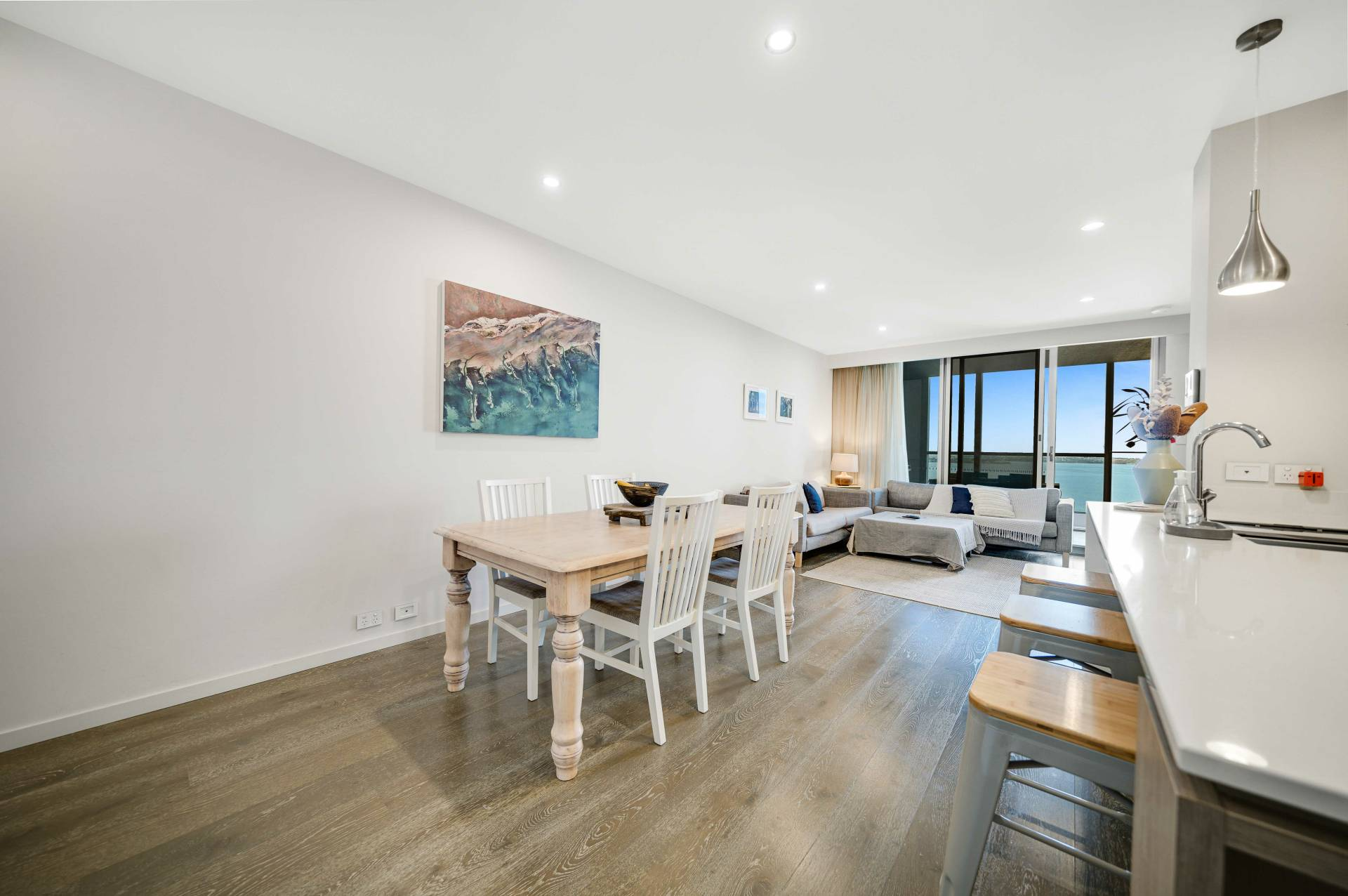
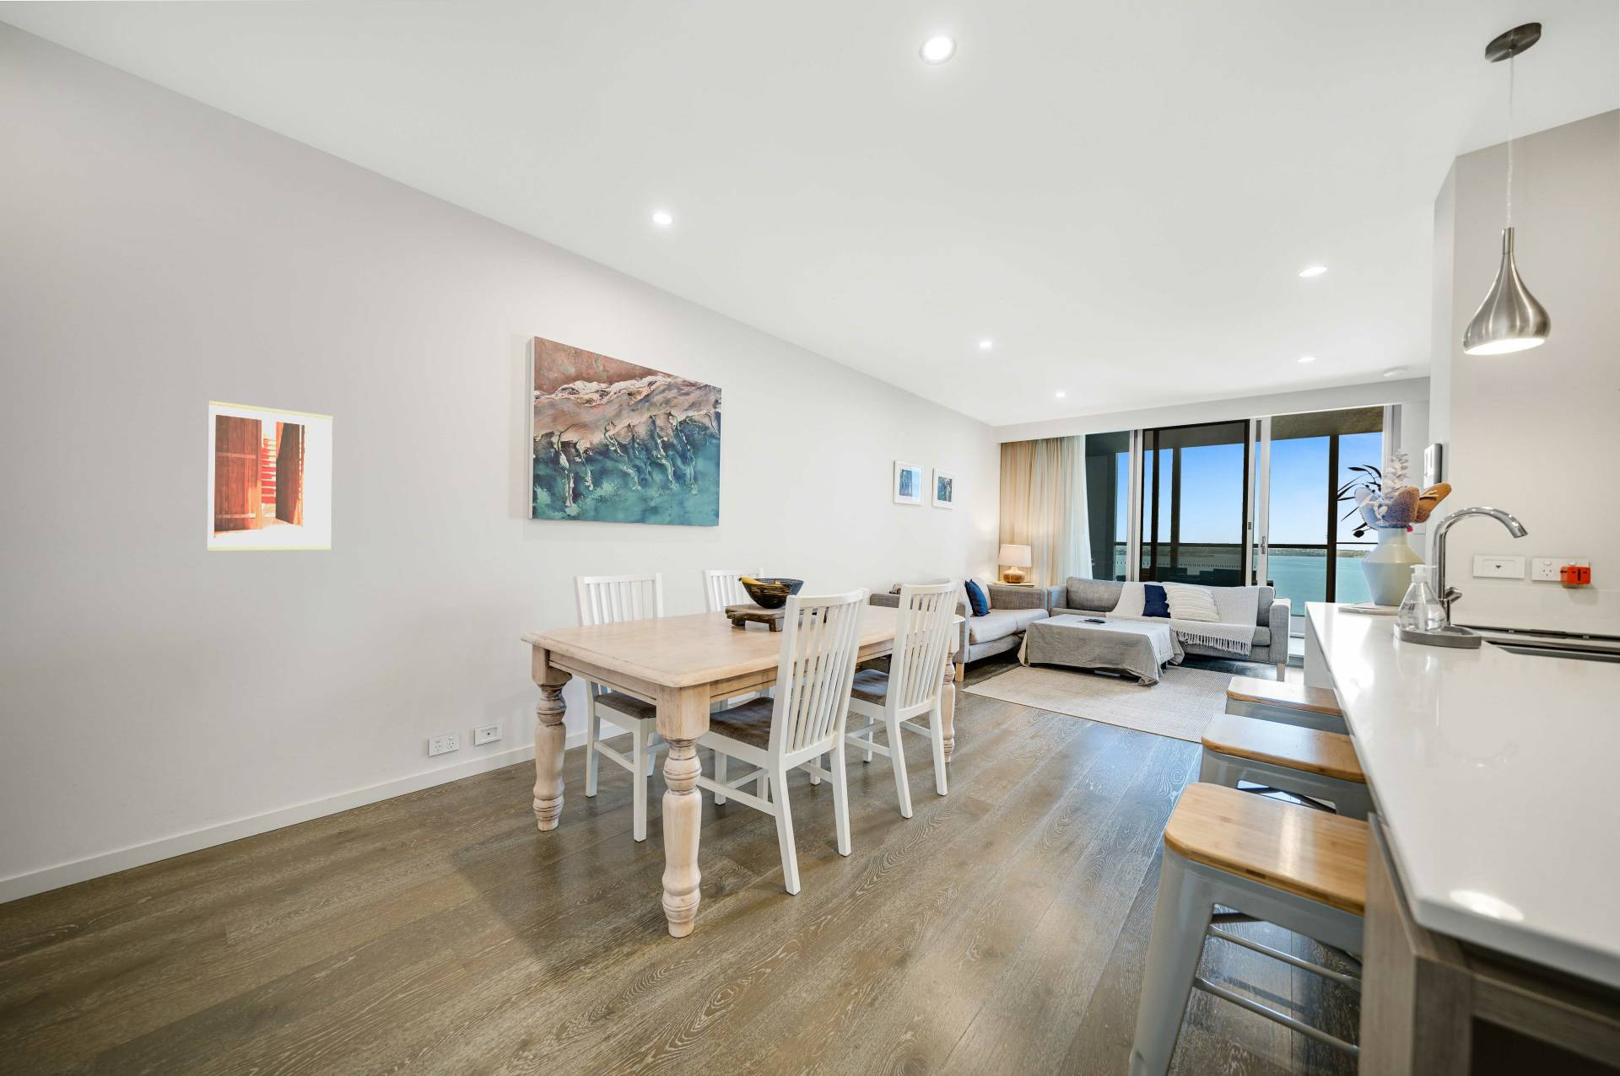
+ wall art (273, 479)
